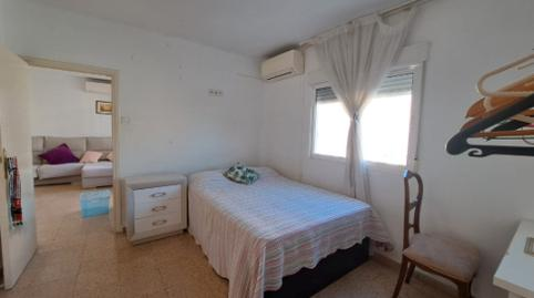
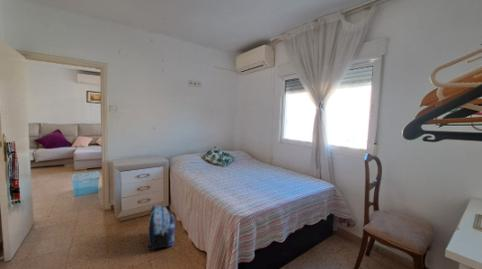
+ backpack (161, 223)
